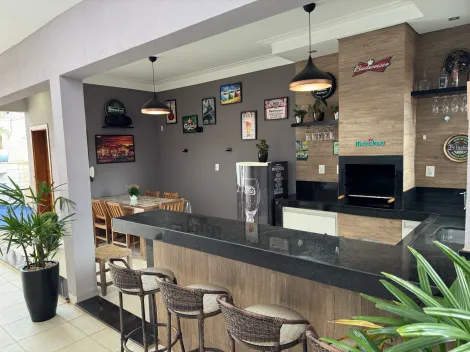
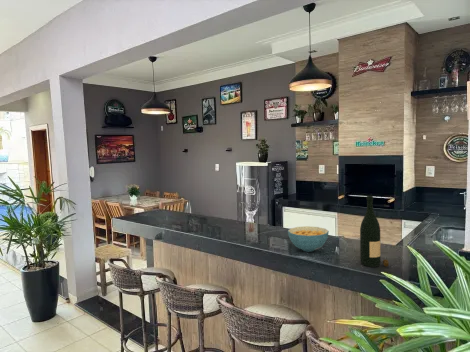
+ wine bottle (373, 229)
+ cereal bowl (308, 240)
